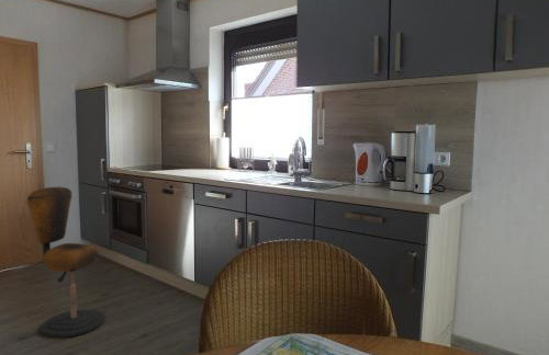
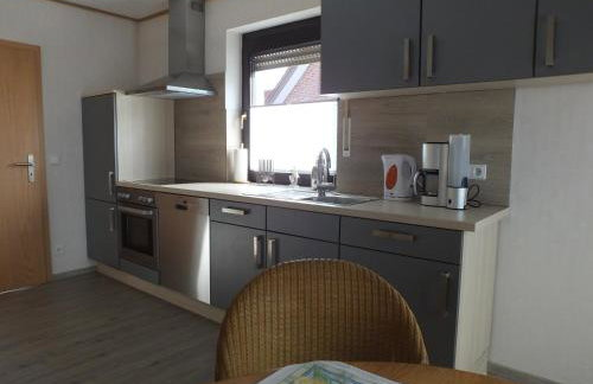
- stool (69, 256)
